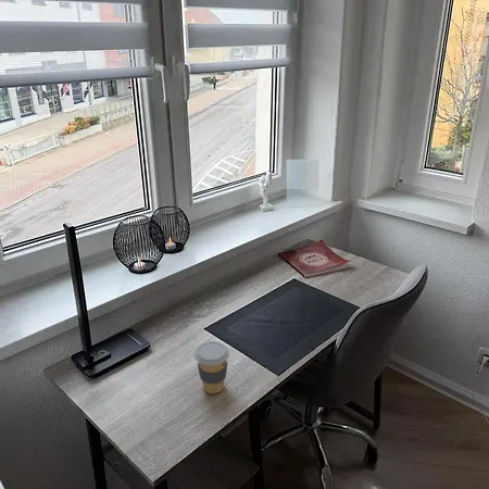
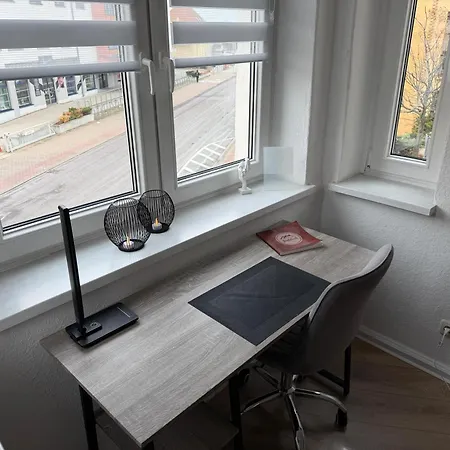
- coffee cup (212, 368)
